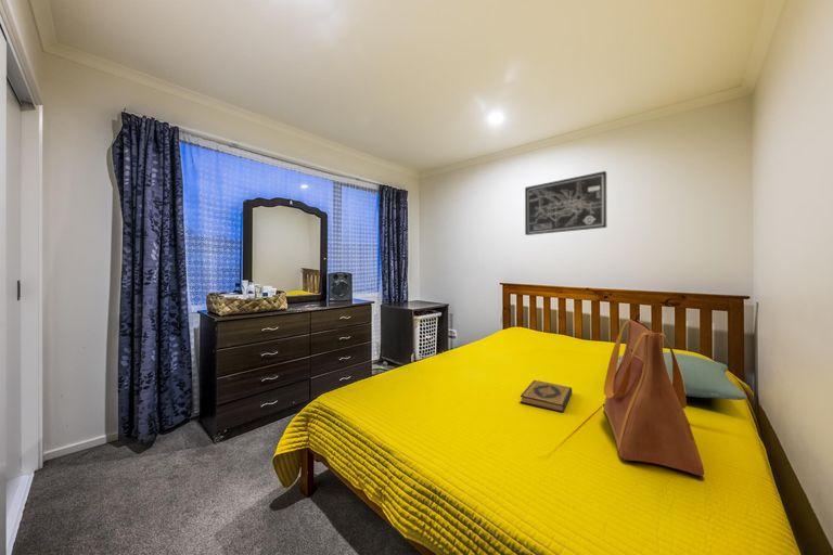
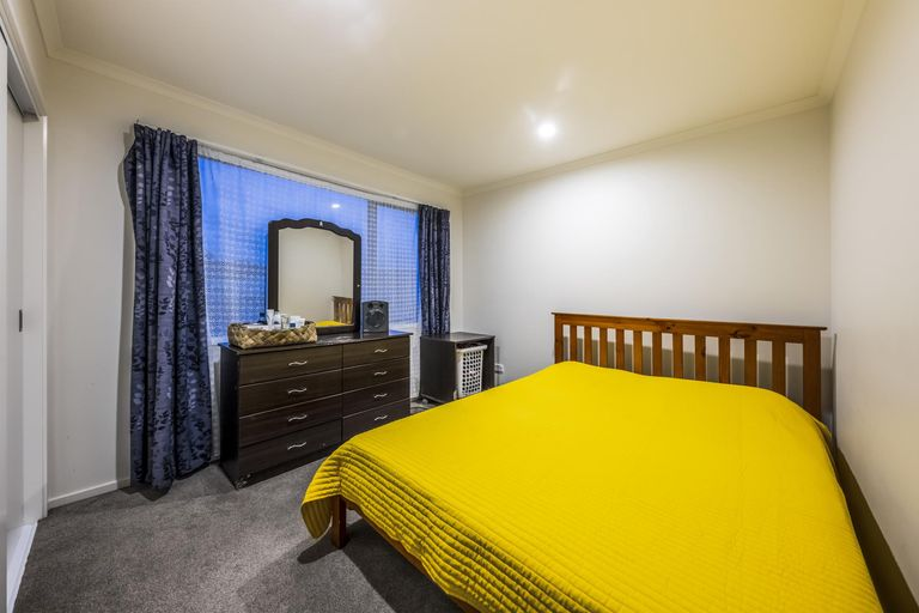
- wall art (562, 205)
- pillow (668, 371)
- tote bag (643, 380)
- hardback book (547, 393)
